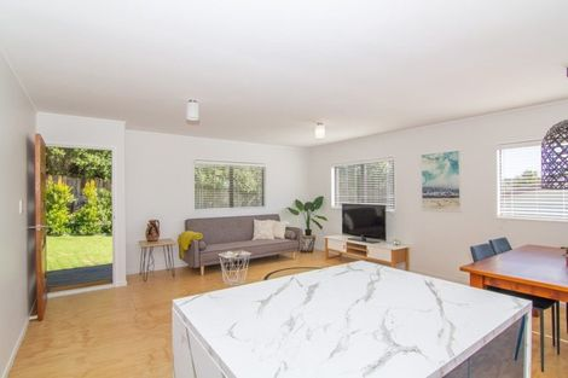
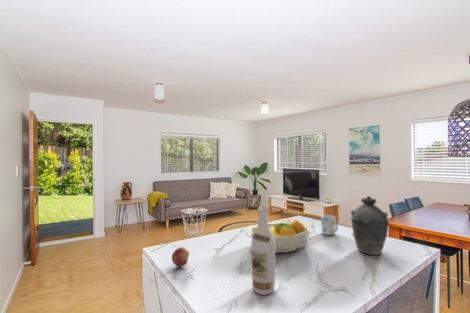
+ mug (330, 225)
+ fruit bowl (279, 234)
+ fruit (180, 257)
+ wine bottle (263, 248)
+ kettle (369, 223)
